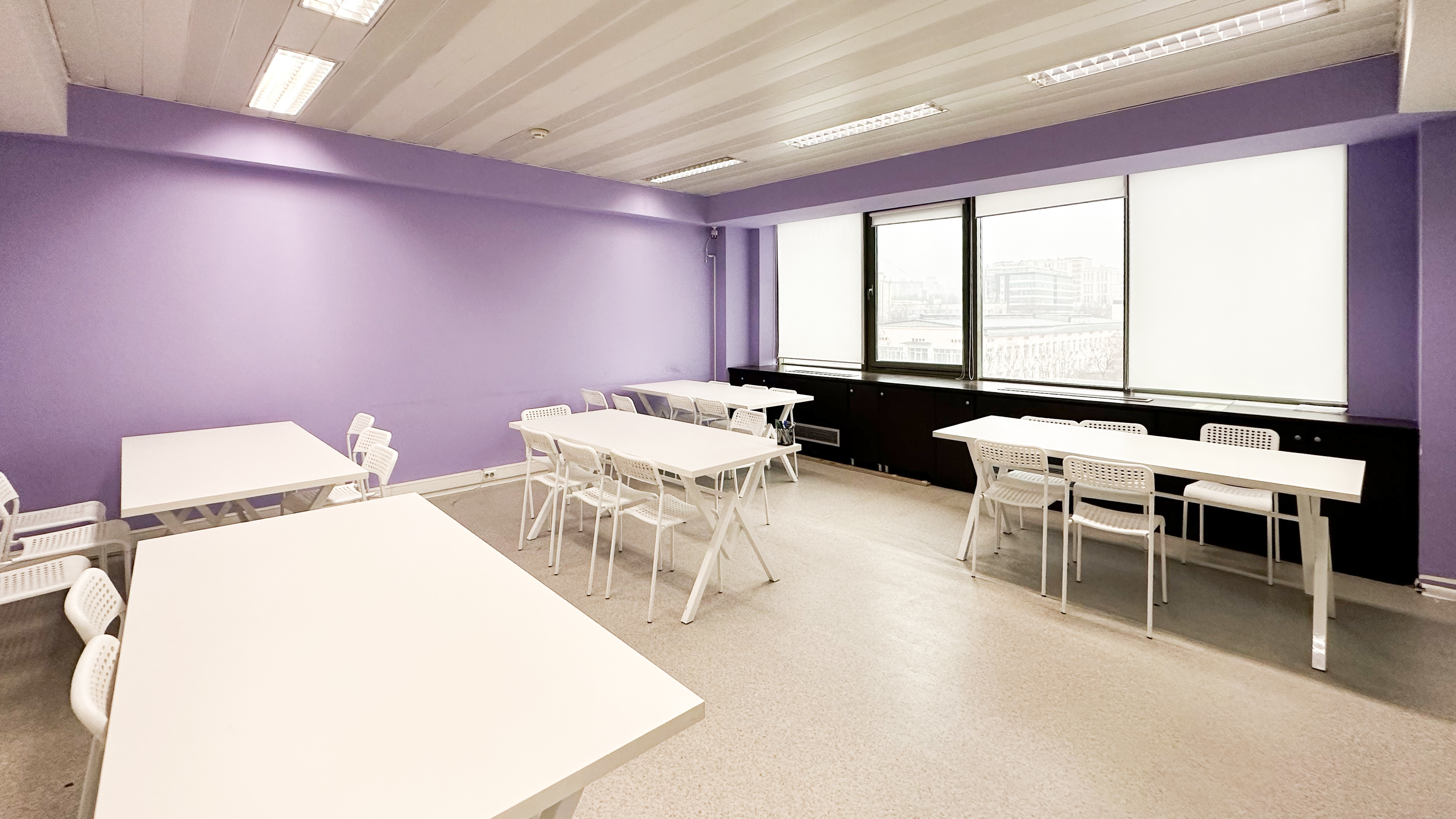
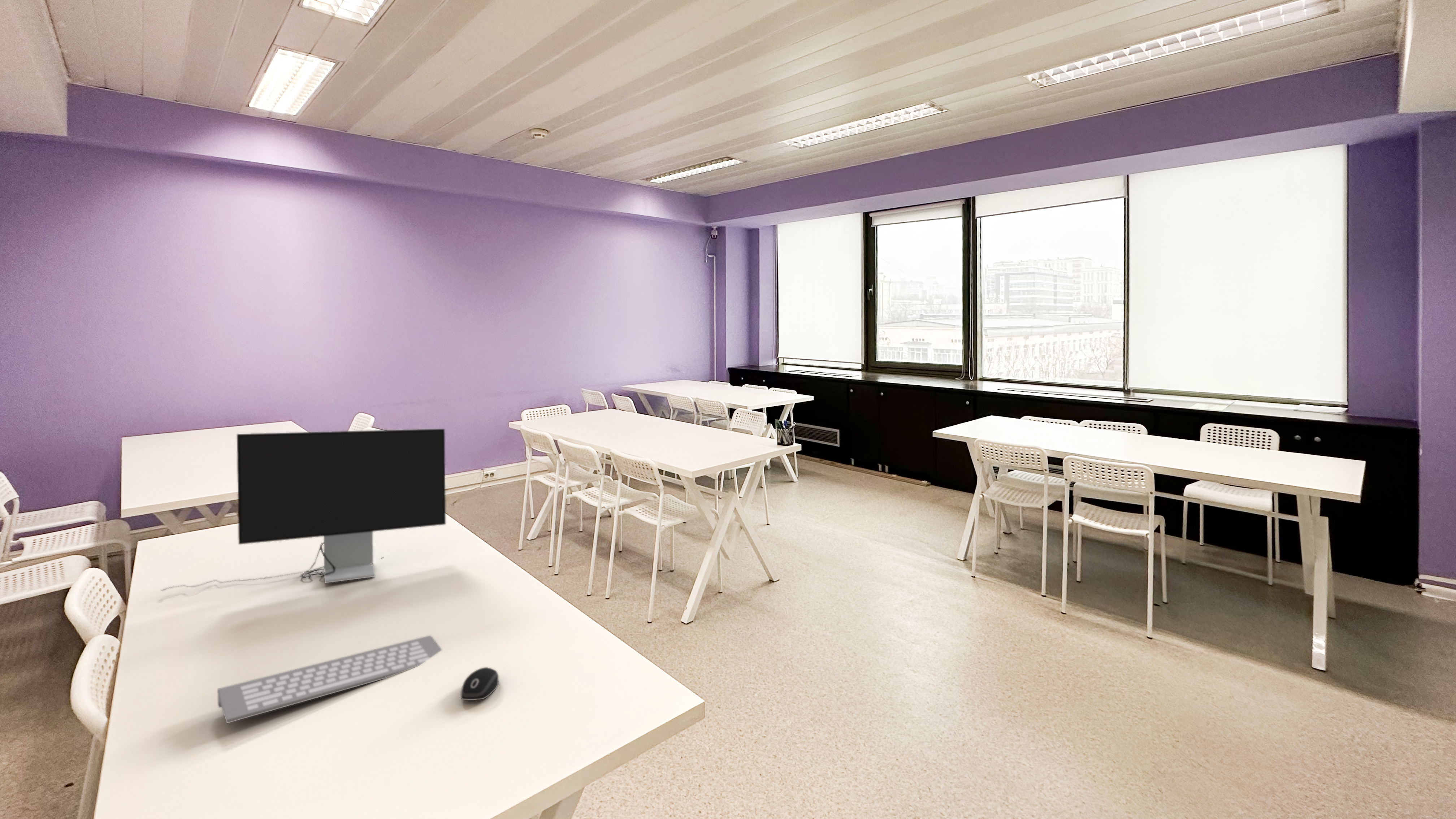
+ computer mouse (481, 680)
+ computer keyboard (342, 673)
+ computer monitor (312, 504)
